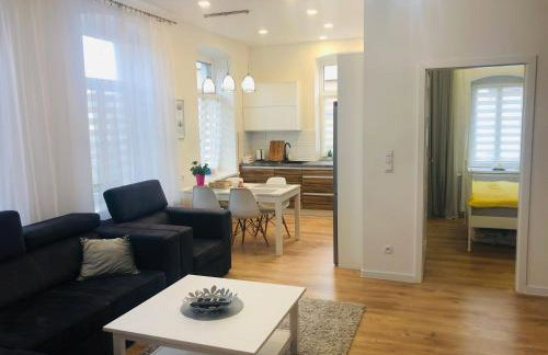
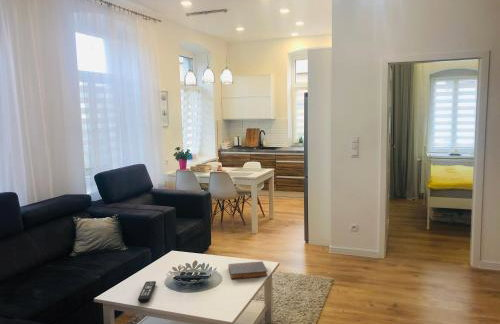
+ remote control (147, 291)
+ book (247, 269)
